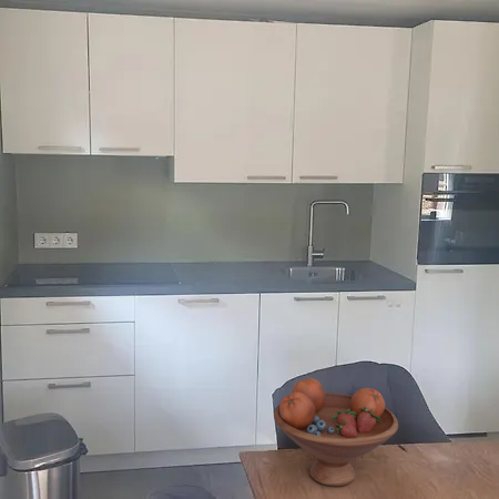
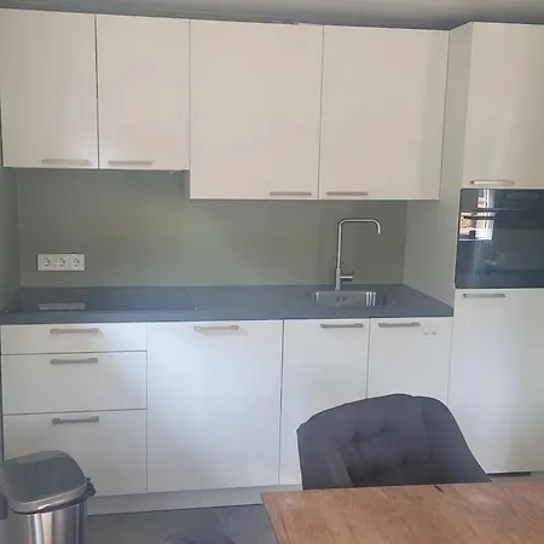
- fruit bowl (334, 434)
